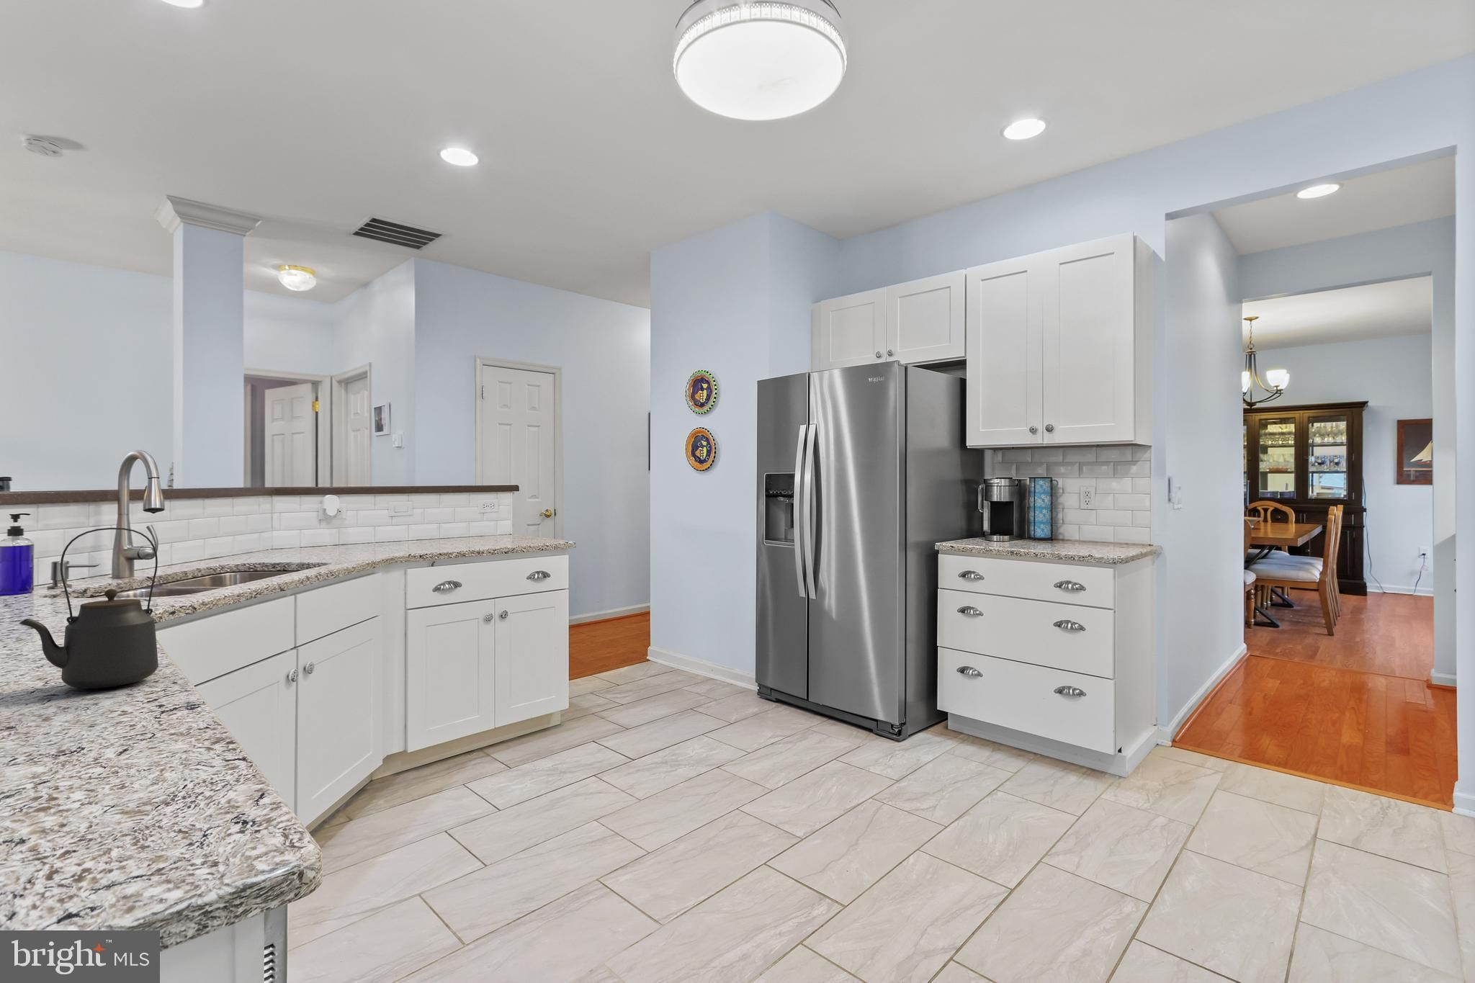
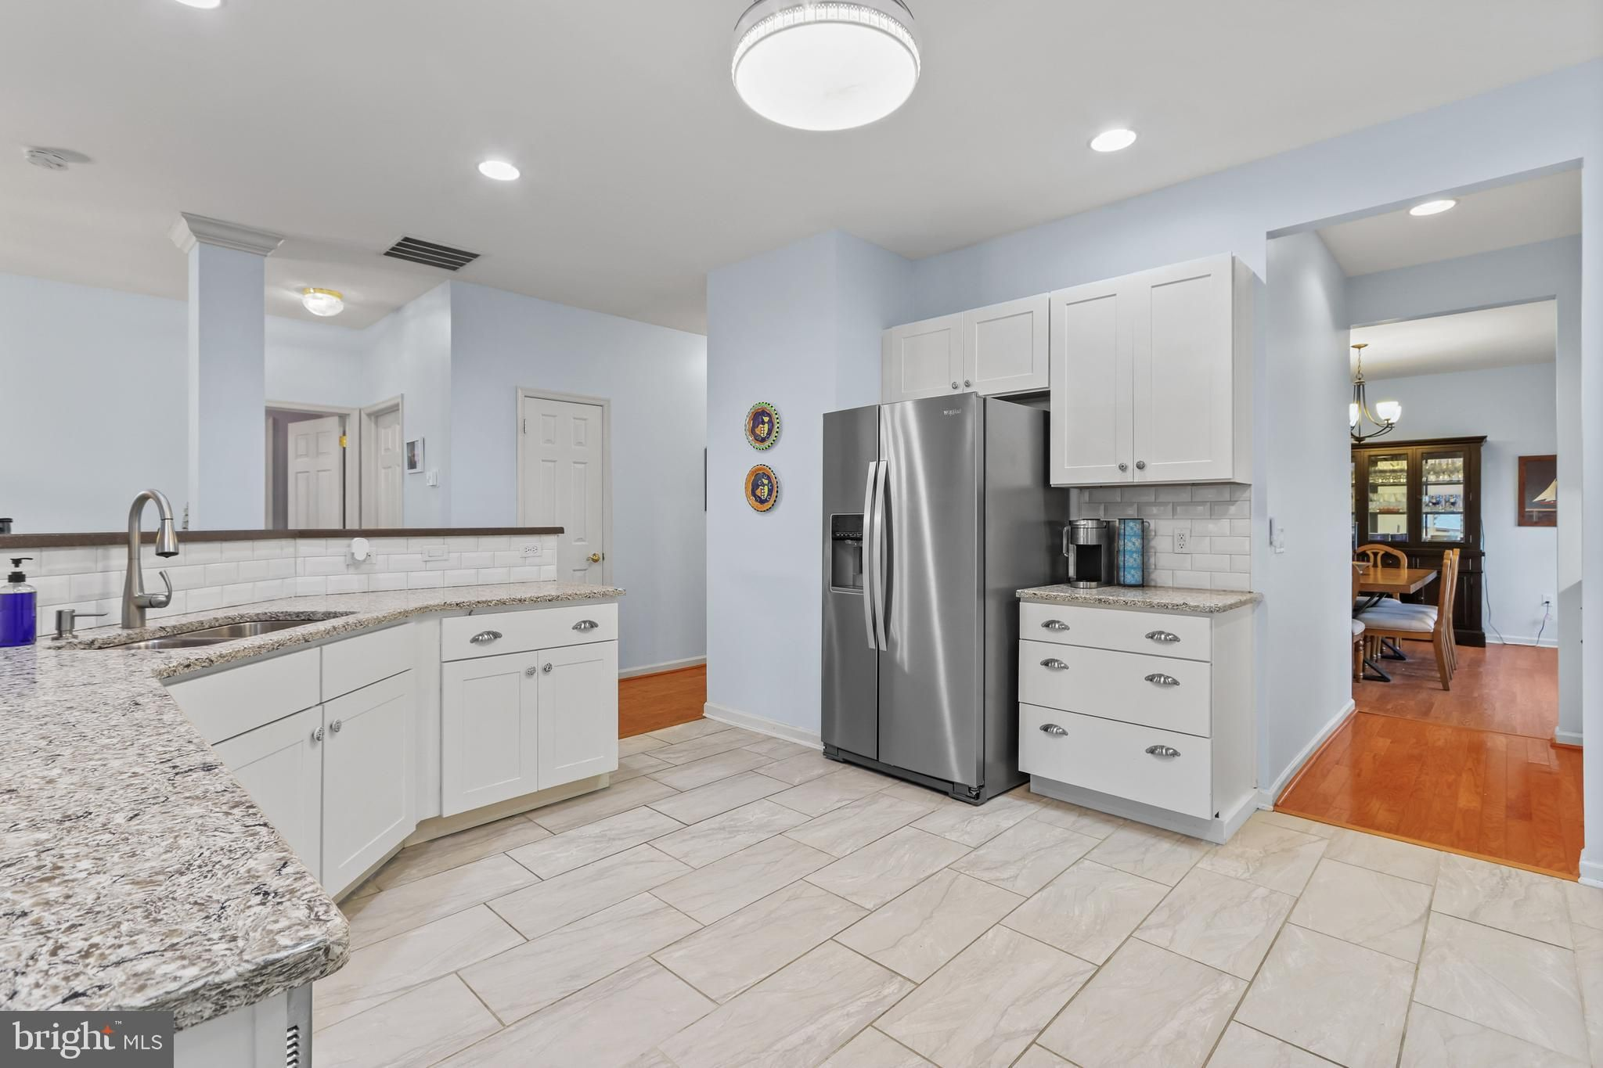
- kettle (91, 607)
